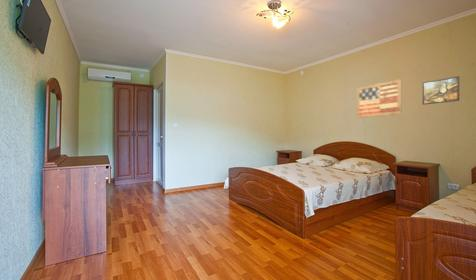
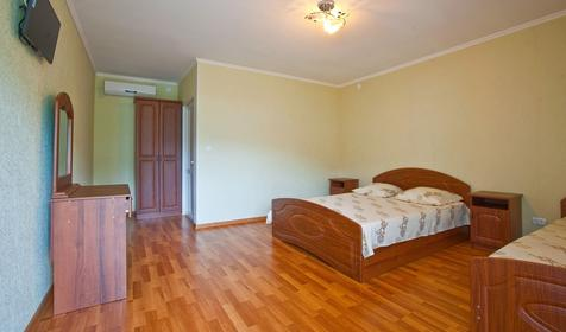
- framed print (439, 91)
- wall art (377, 100)
